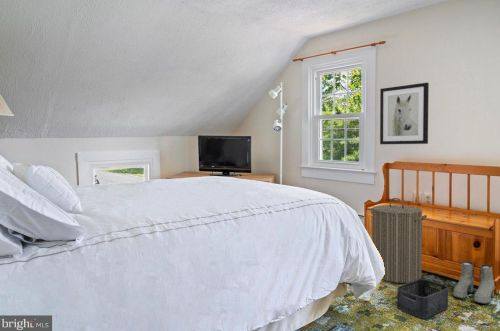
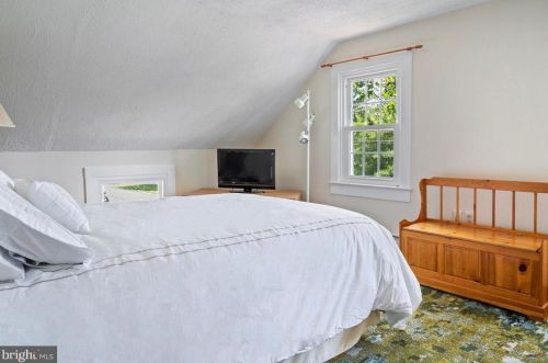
- wall art (403, 115)
- laundry hamper (396, 236)
- boots (473, 281)
- storage bin (422, 297)
